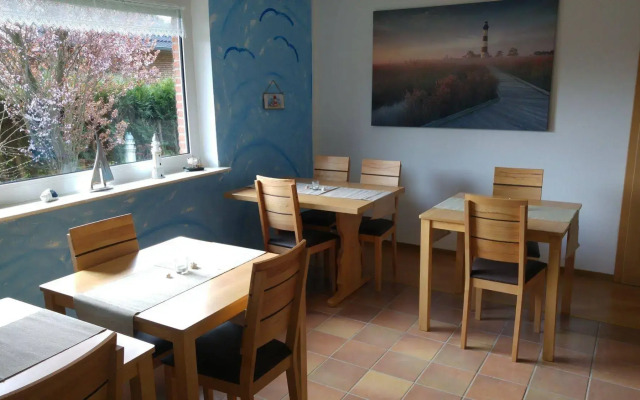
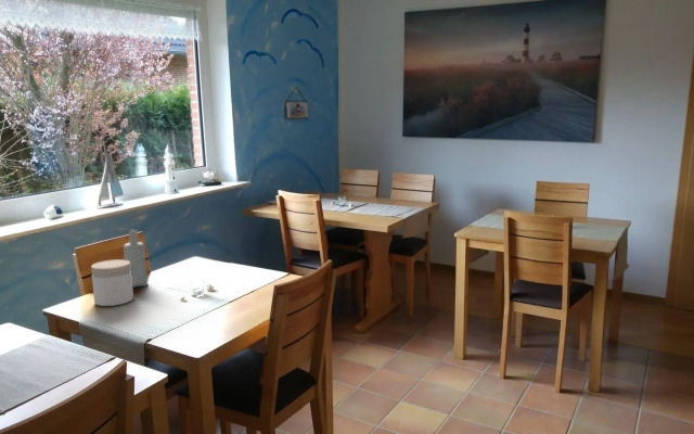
+ bottle (134, 257)
+ jar (112, 282)
